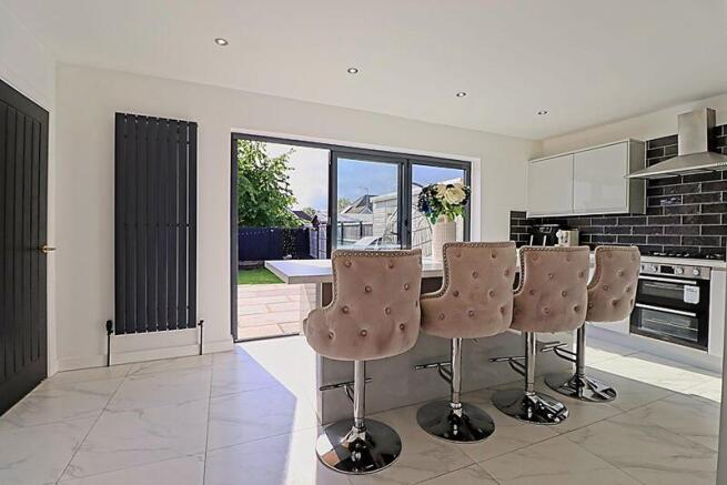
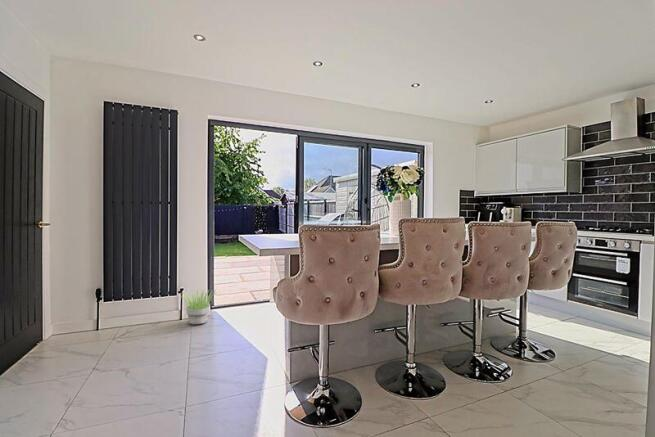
+ potted plant (197, 307)
